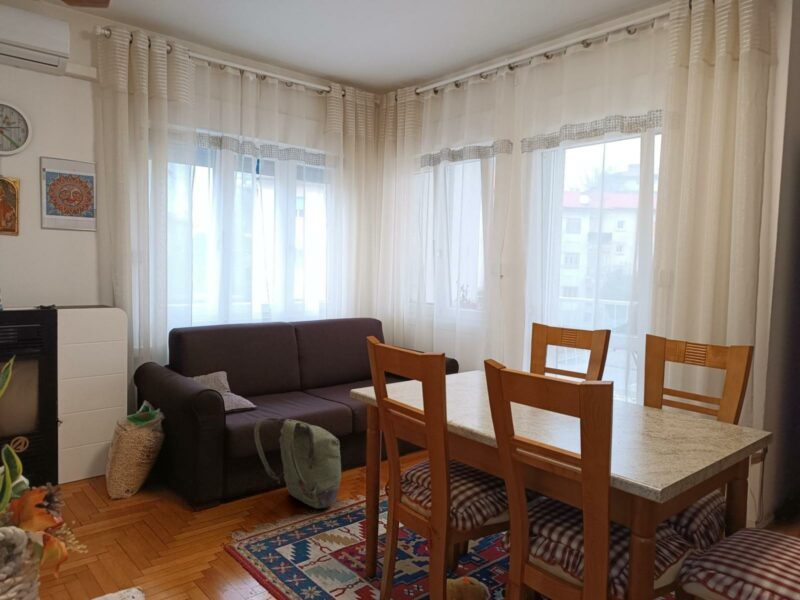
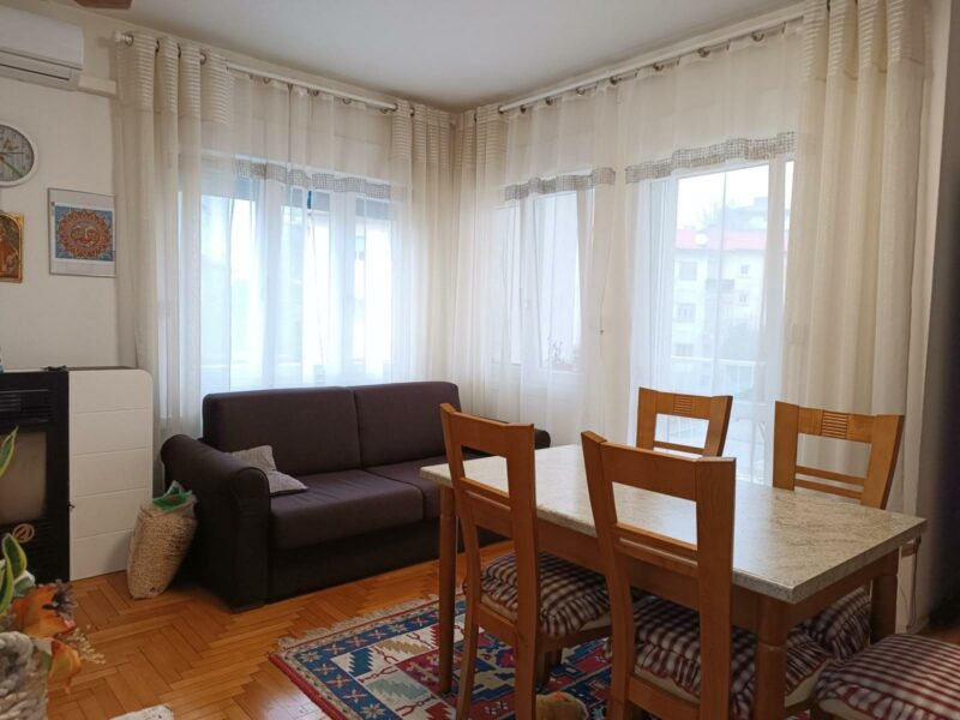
- backpack (300, 457)
